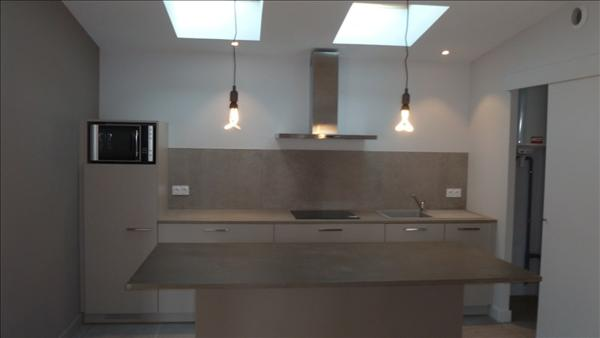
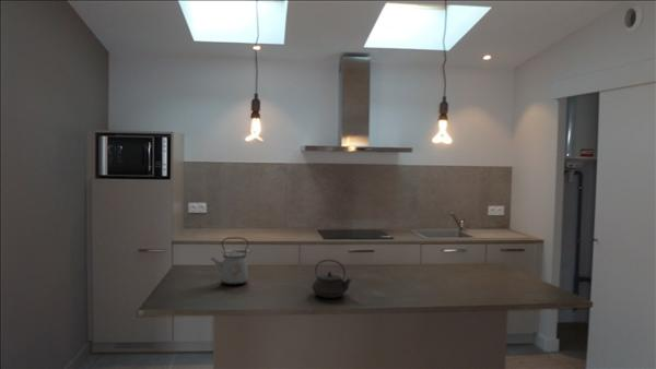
+ kettle (229, 260)
+ teapot (331, 277)
